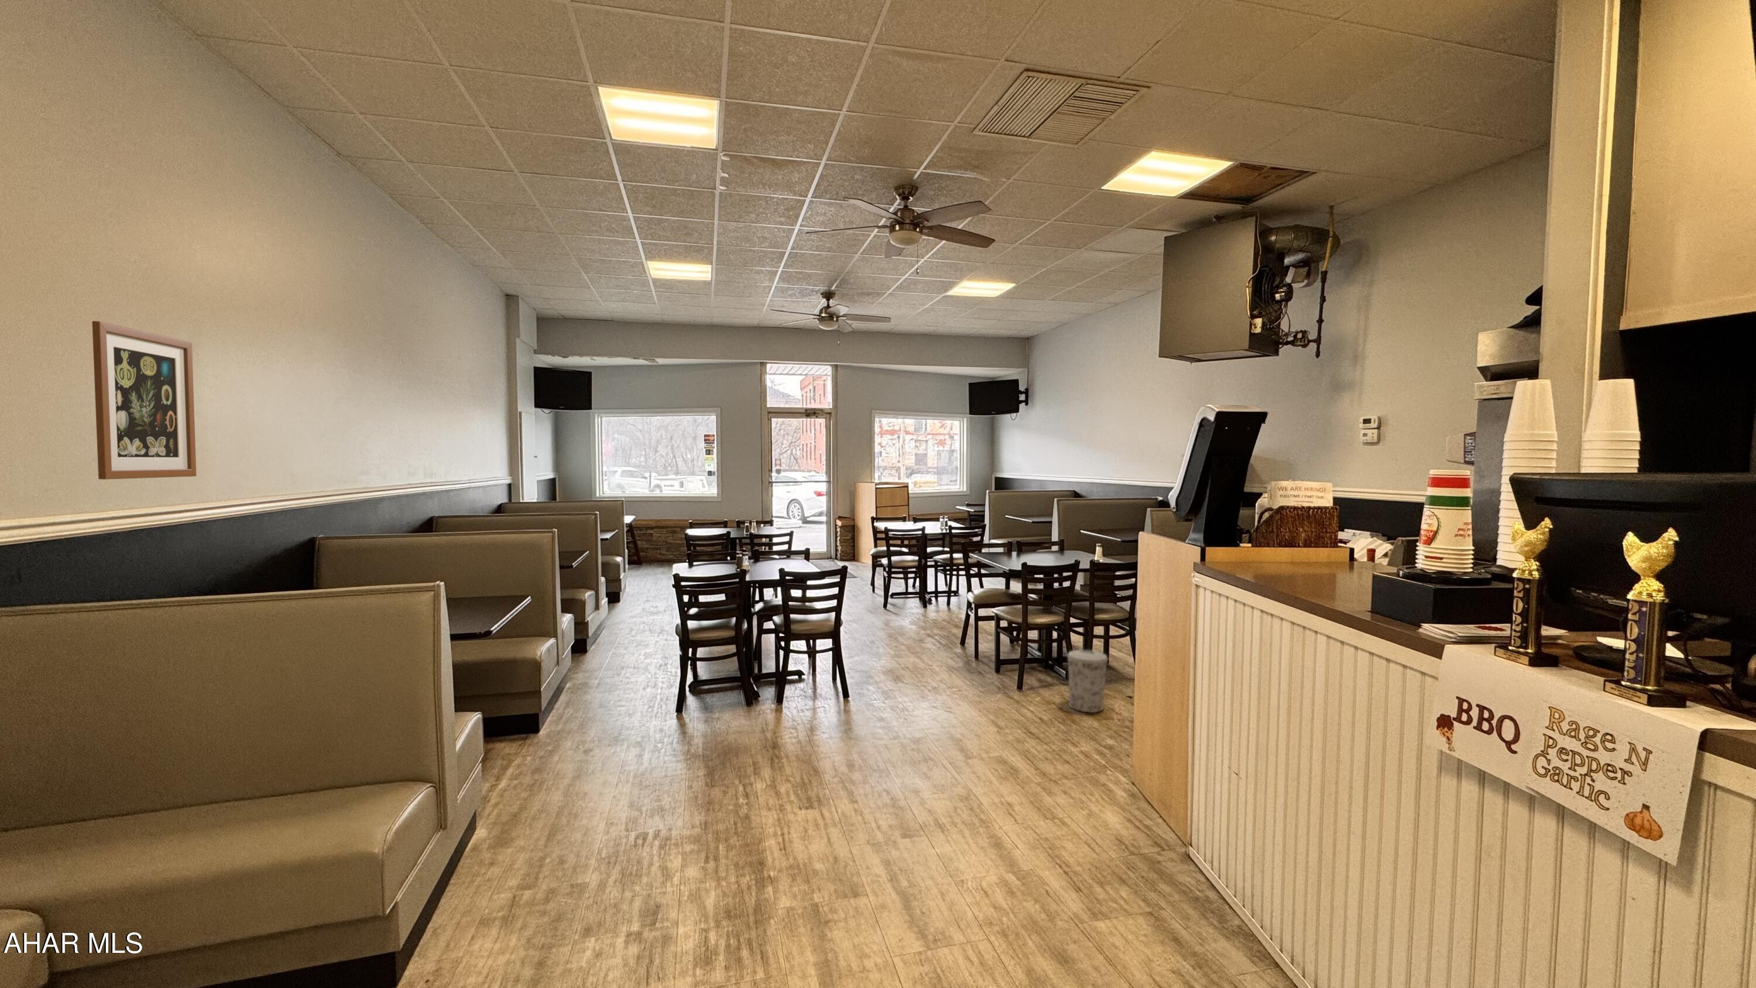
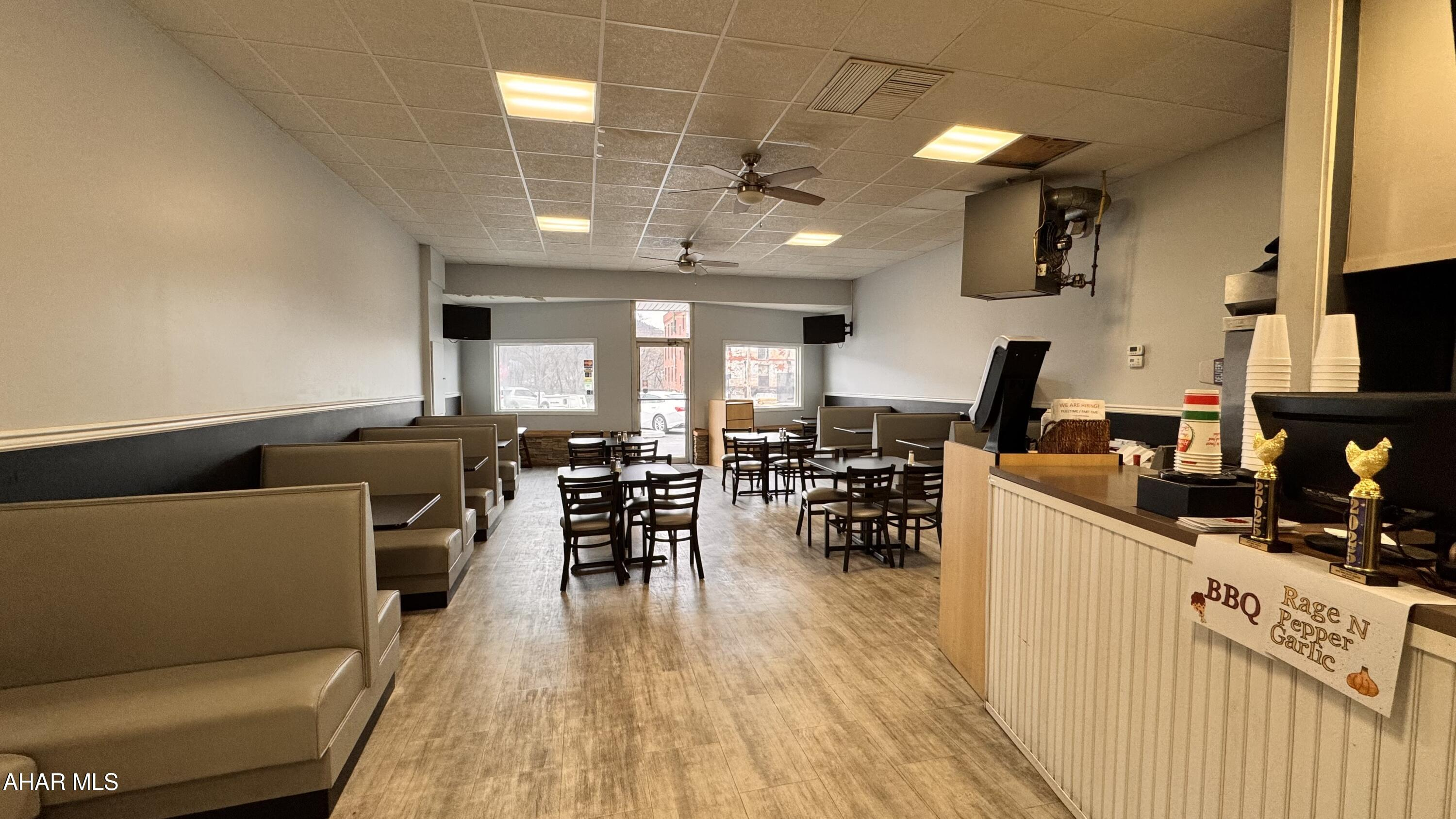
- wall art (148, 405)
- trash can (1087, 678)
